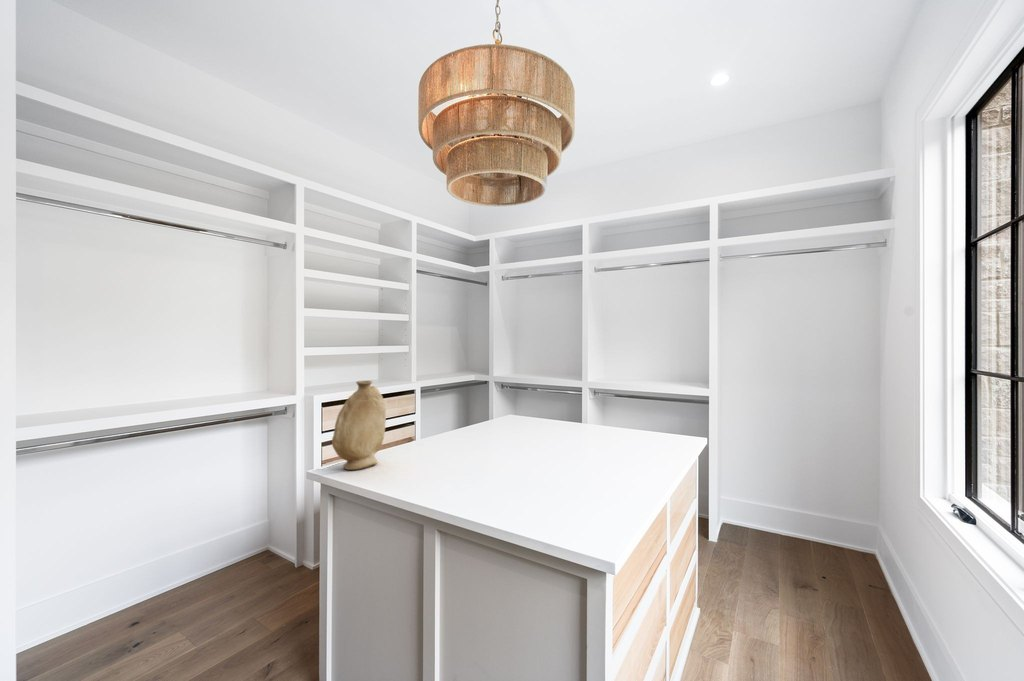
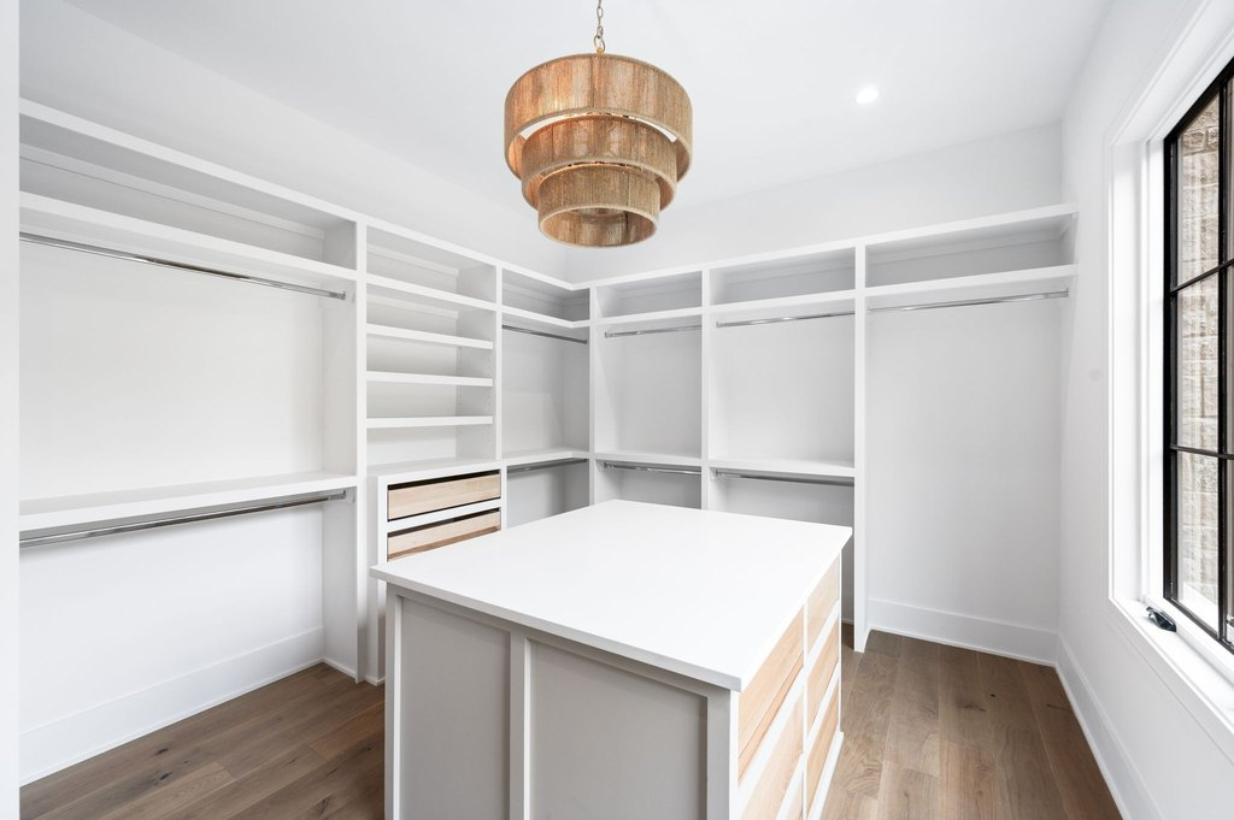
- vase (360, 423)
